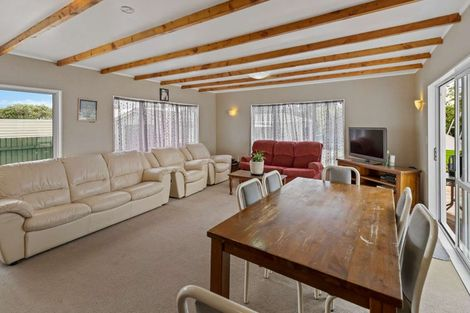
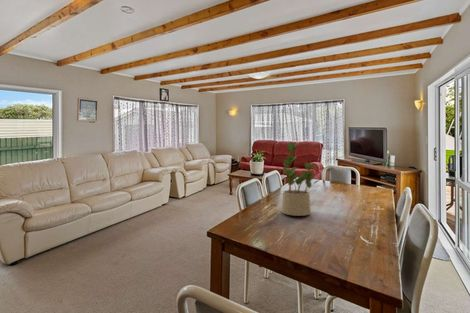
+ potted plant (300, 177)
